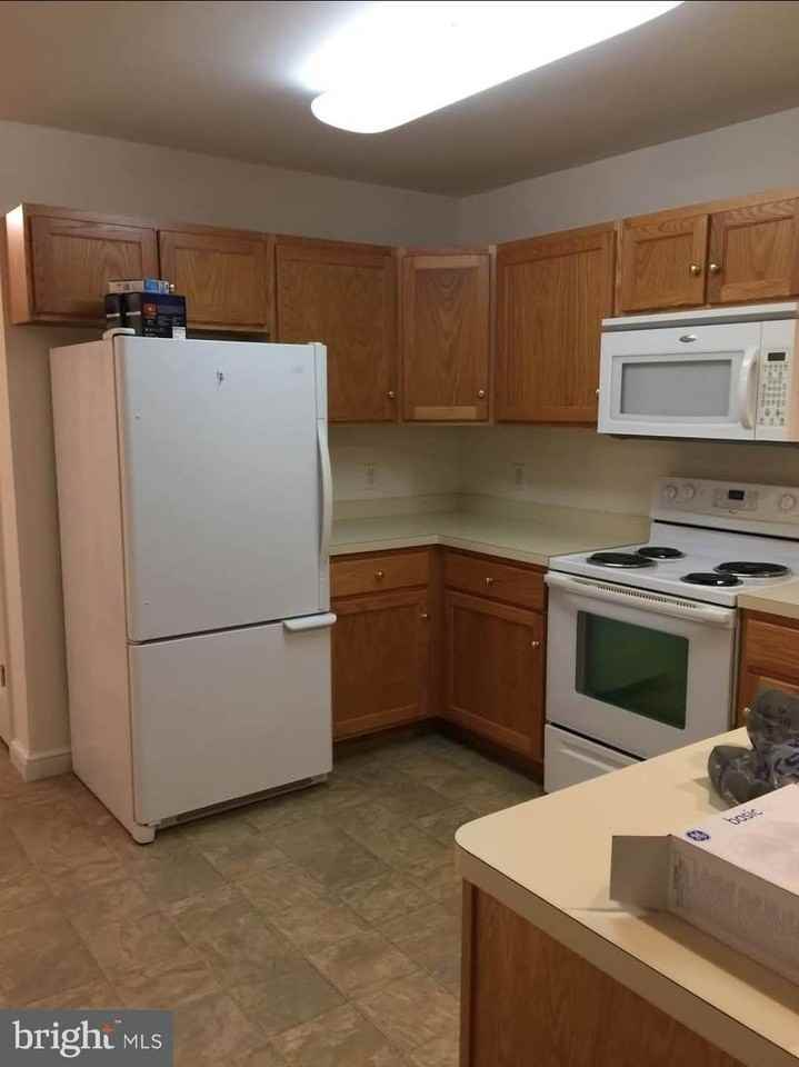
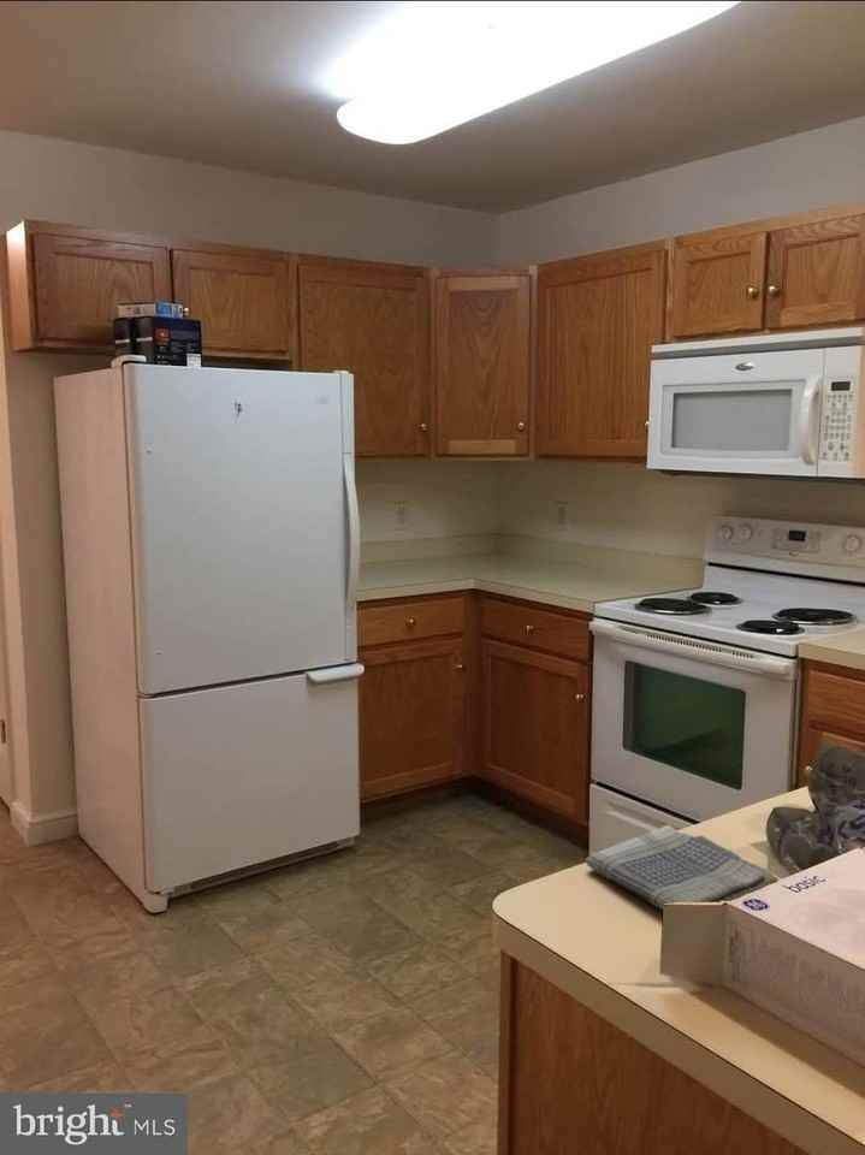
+ dish towel (680, 866)
